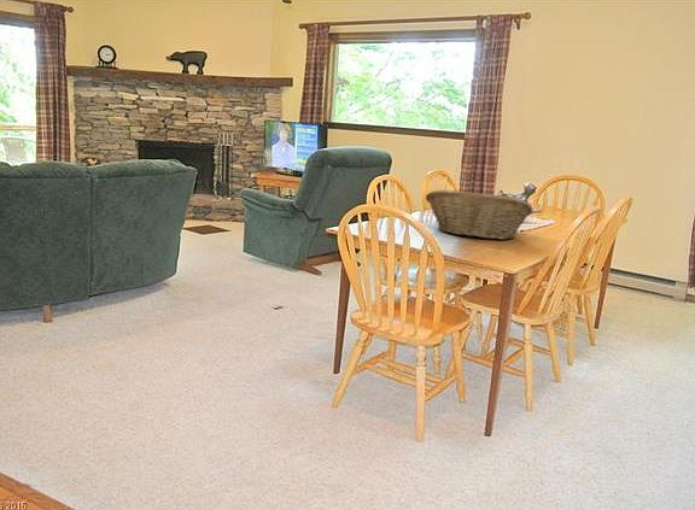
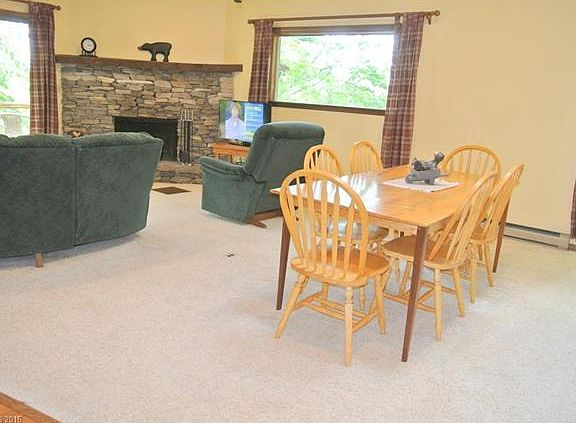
- fruit basket (477, 212)
